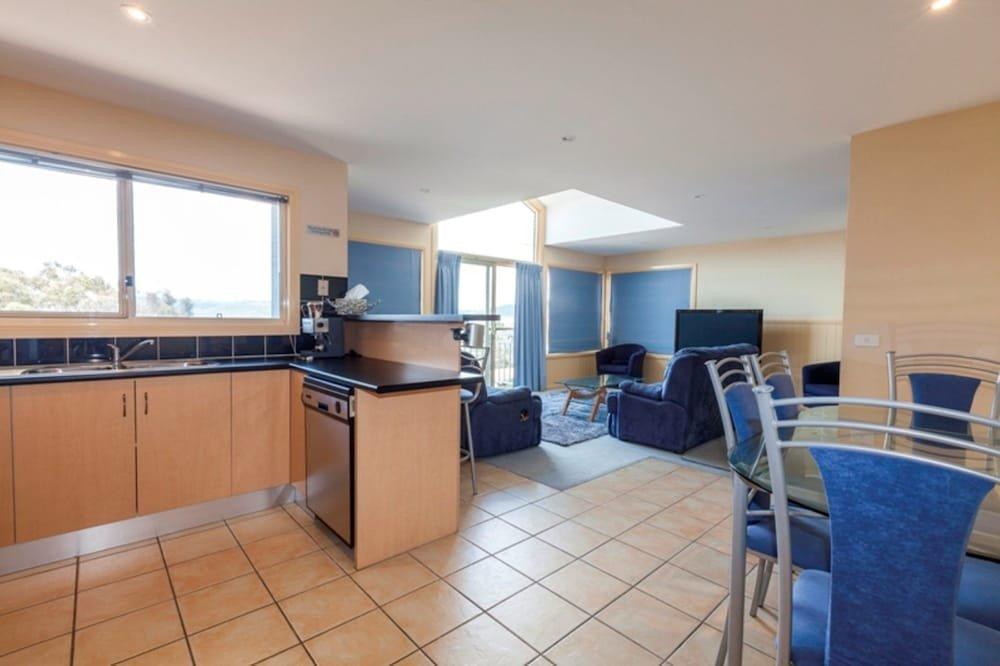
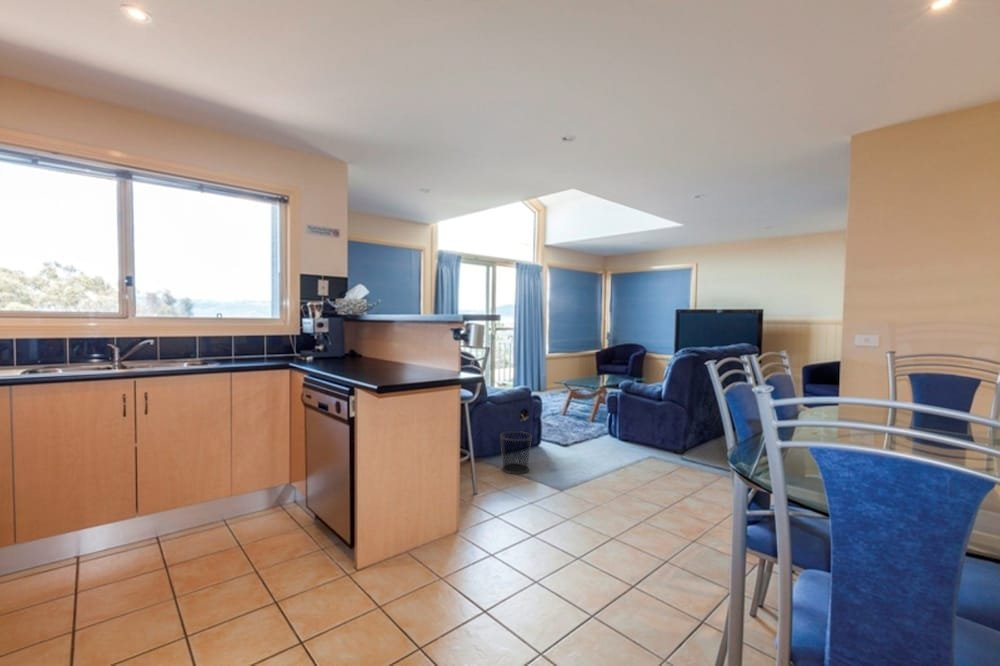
+ waste bin (515, 452)
